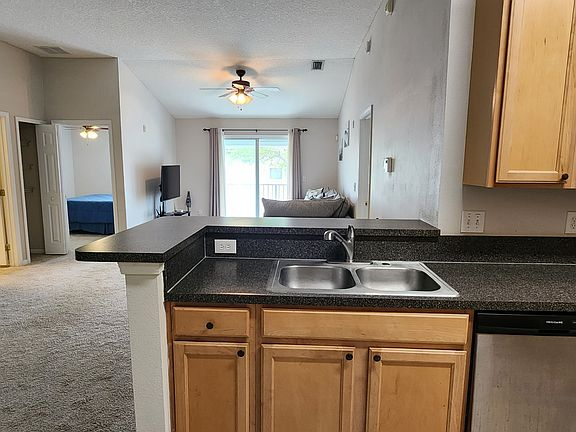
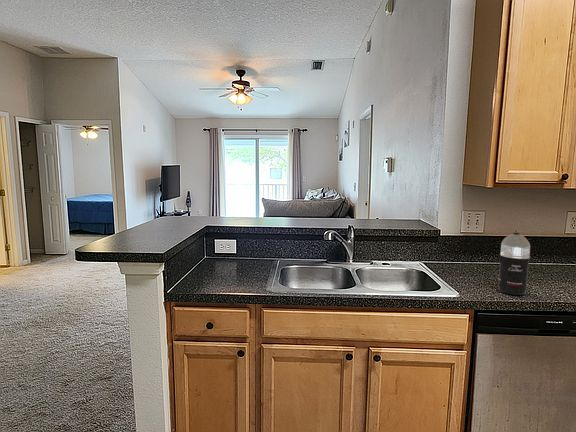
+ spray bottle (514, 262)
